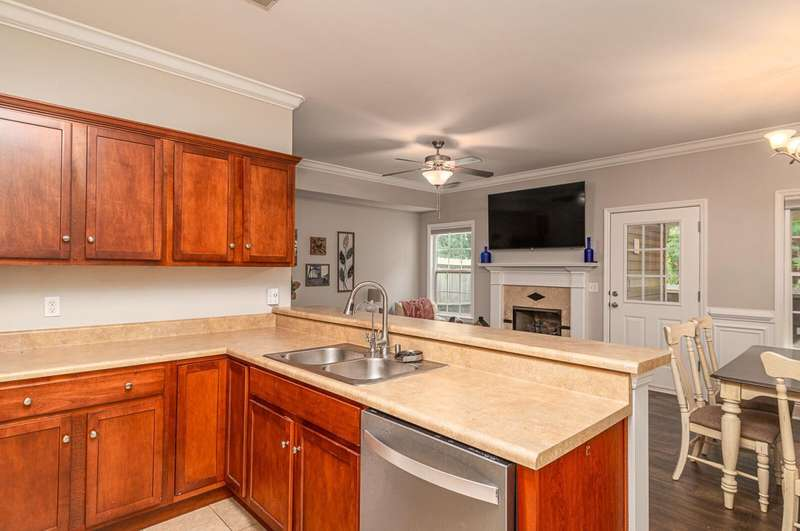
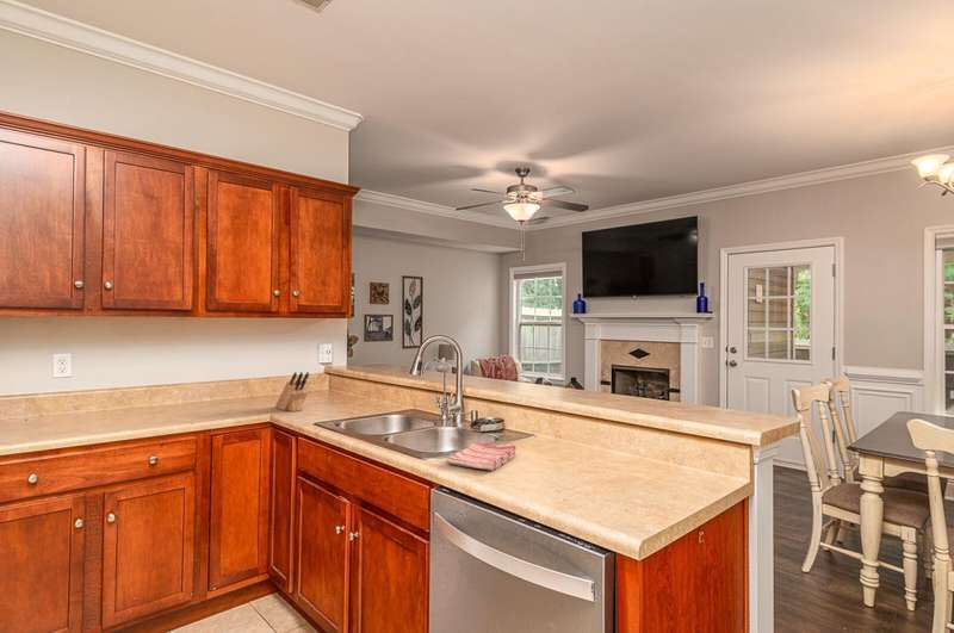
+ dish towel (482, 454)
+ knife block (292, 390)
